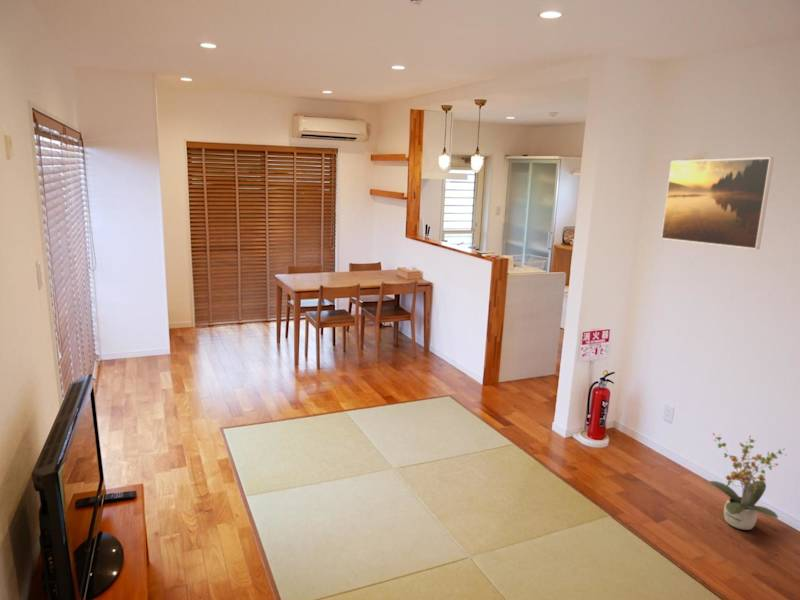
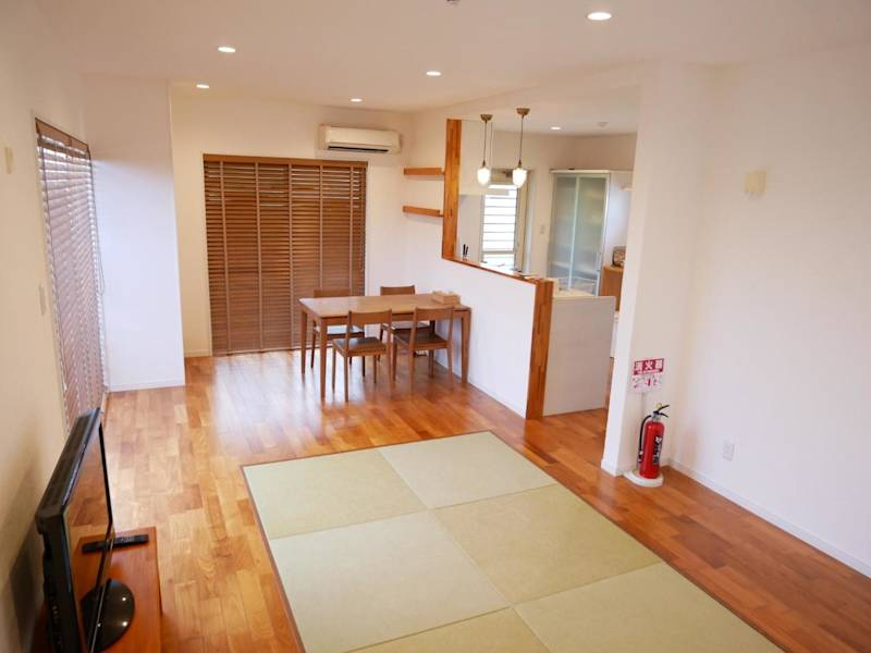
- potted plant (743, 482)
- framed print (712, 202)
